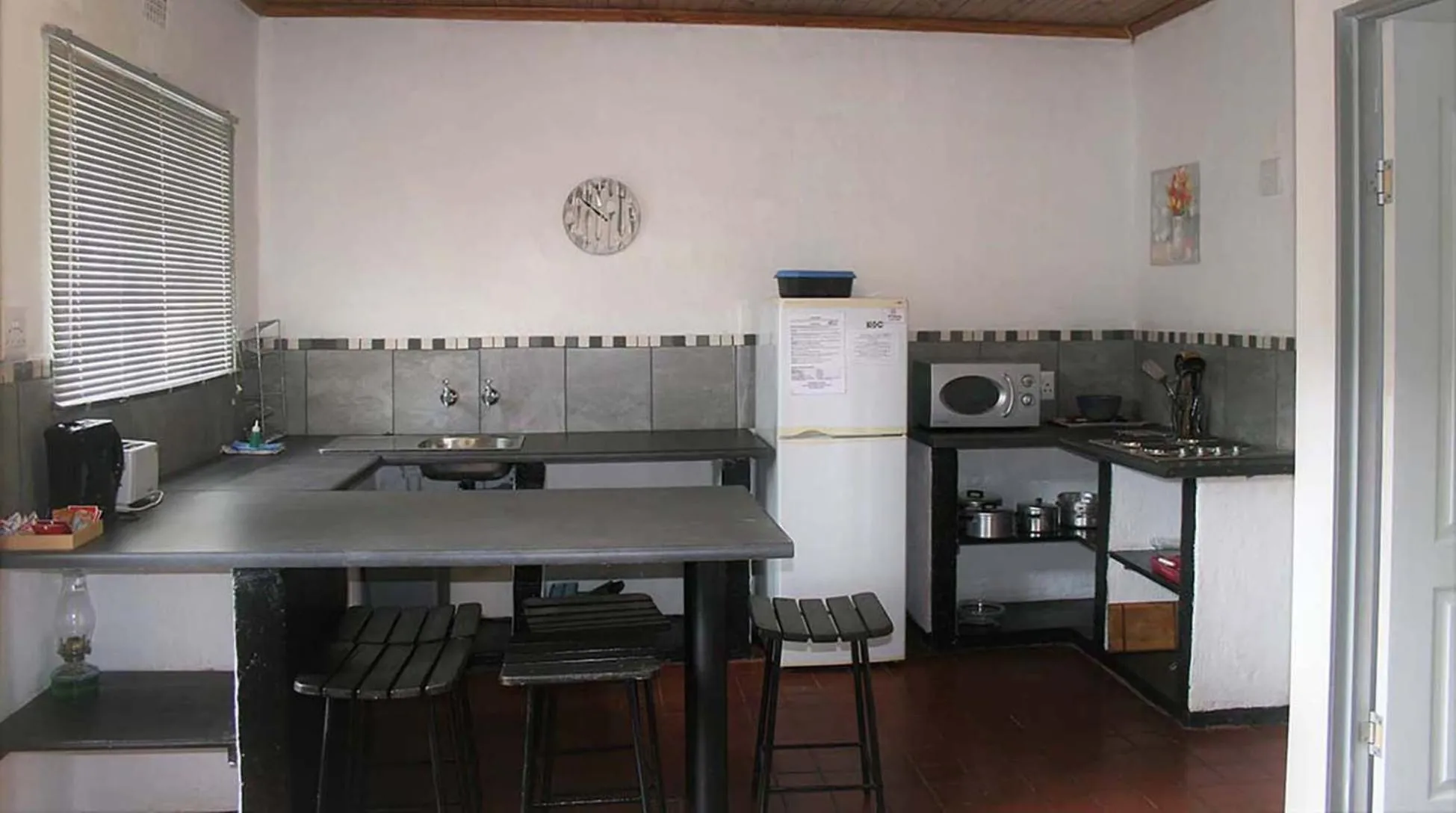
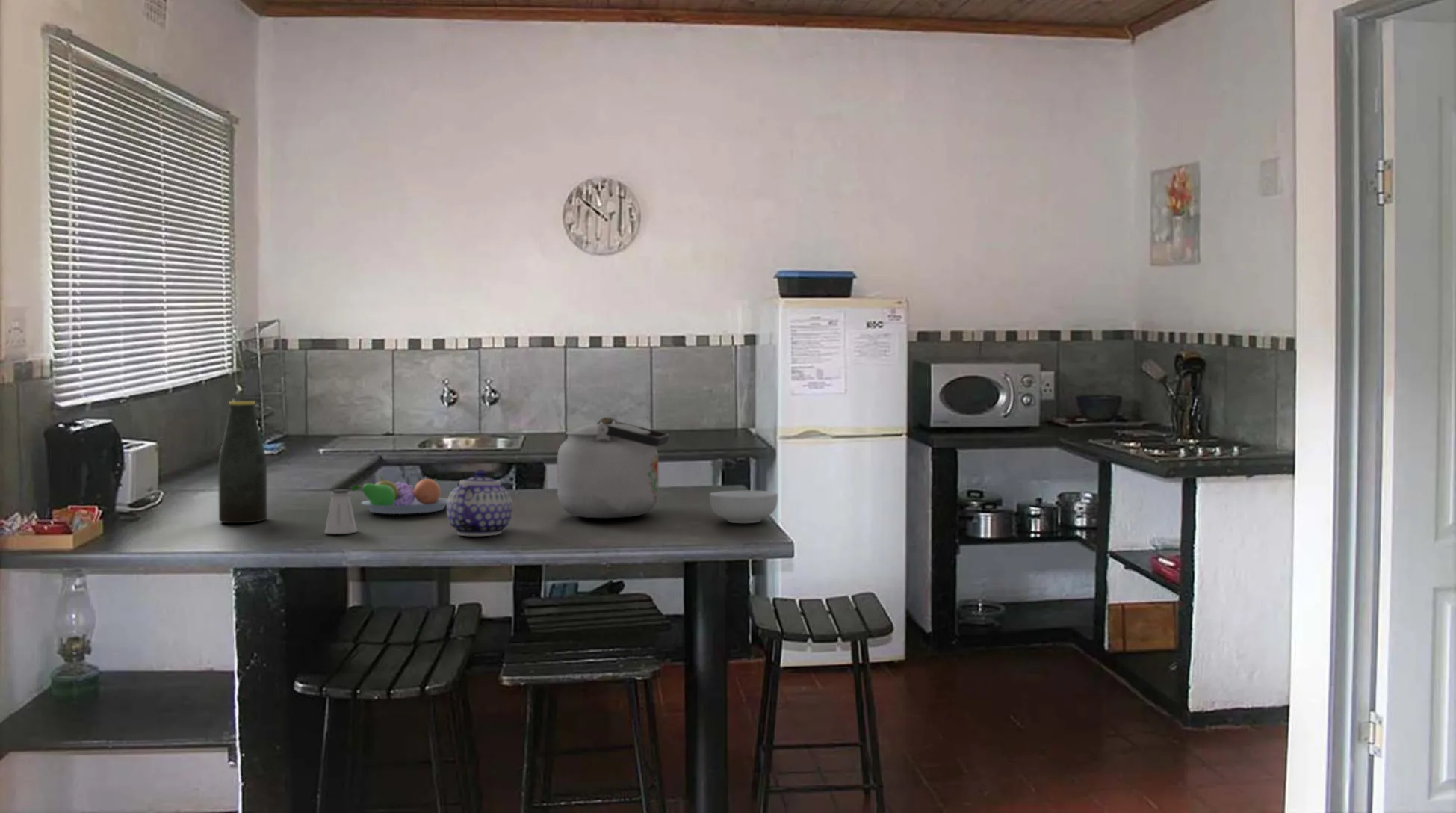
+ saltshaker (341, 510)
+ teapot (480, 501)
+ bottle (242, 460)
+ cereal bowl (743, 507)
+ kettle (613, 465)
+ fruit bowl (403, 492)
